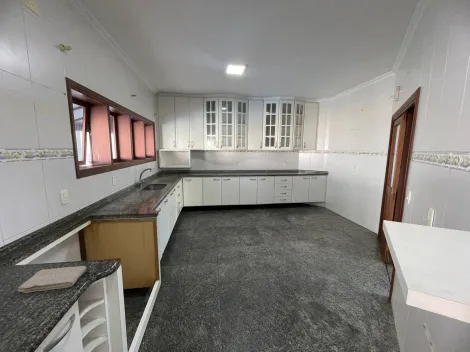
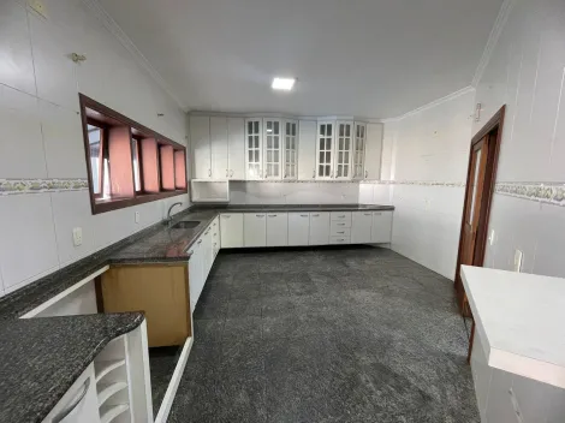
- washcloth (55, 277)
